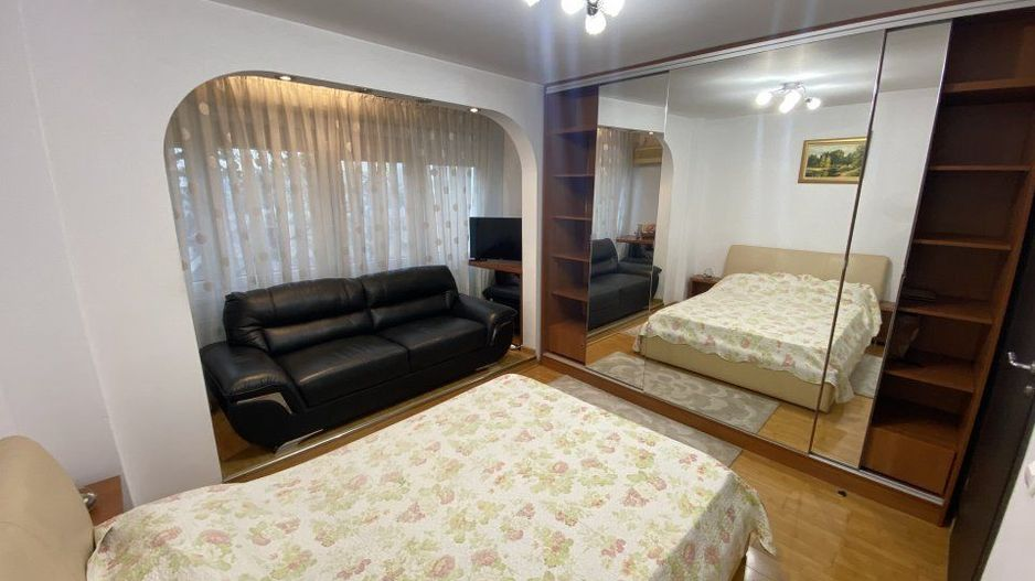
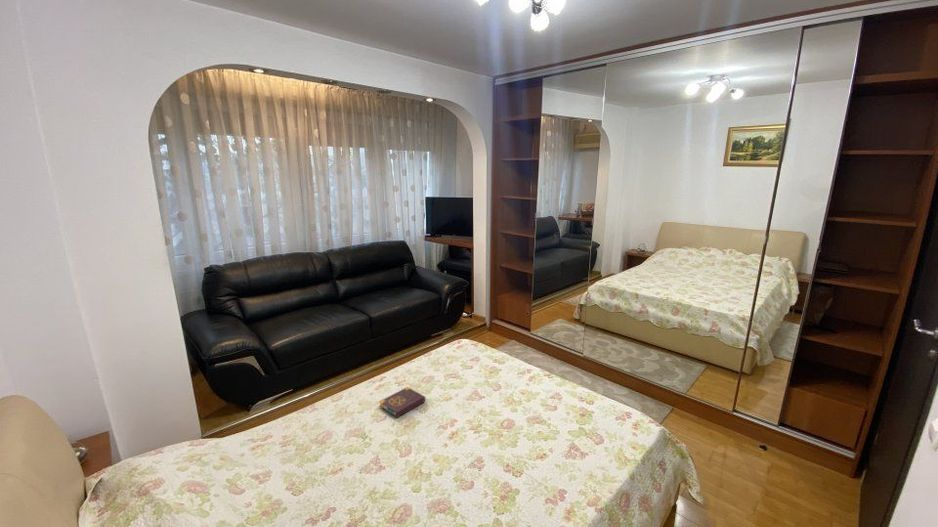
+ book (402, 401)
